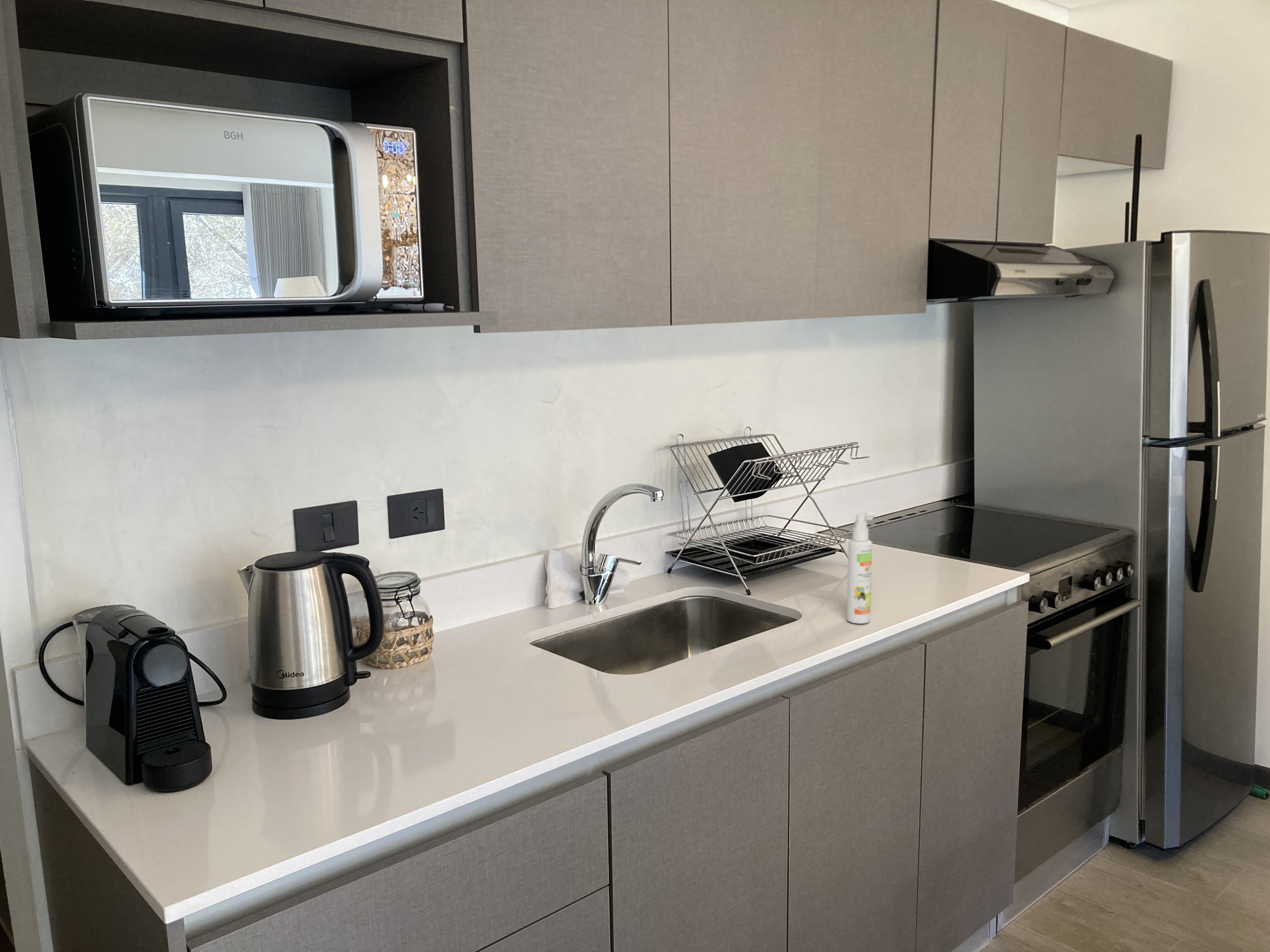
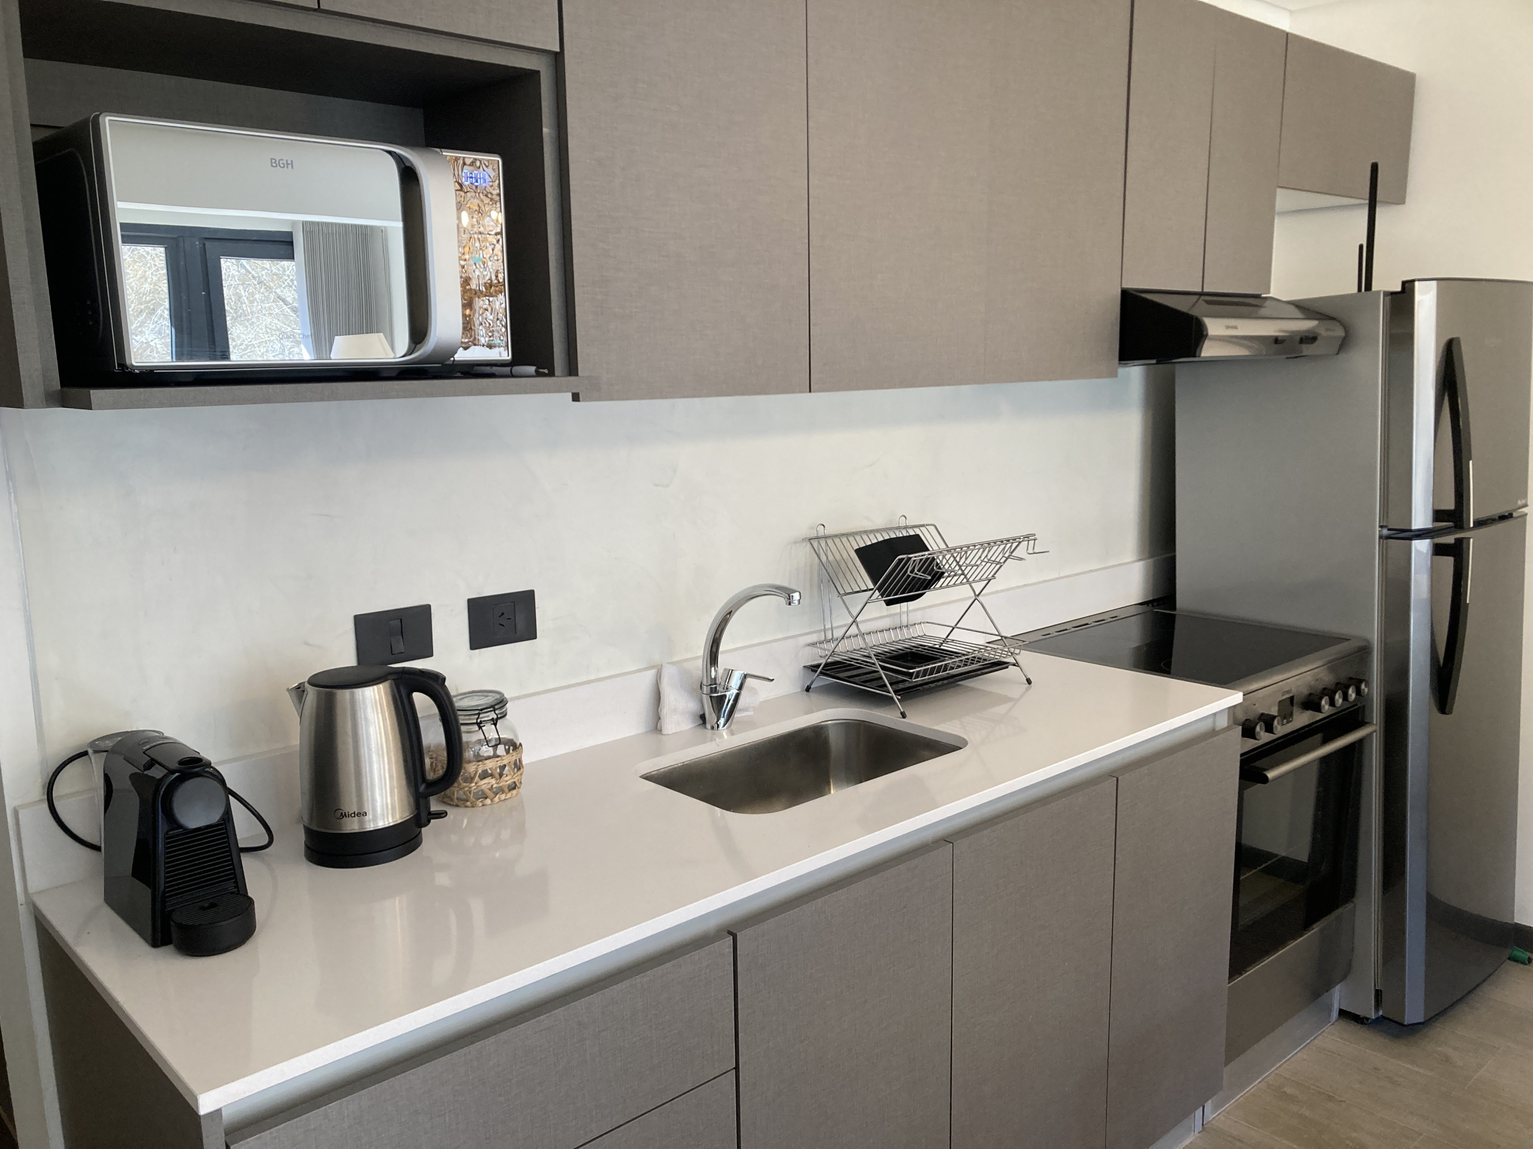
- spray bottle (862, 567)
